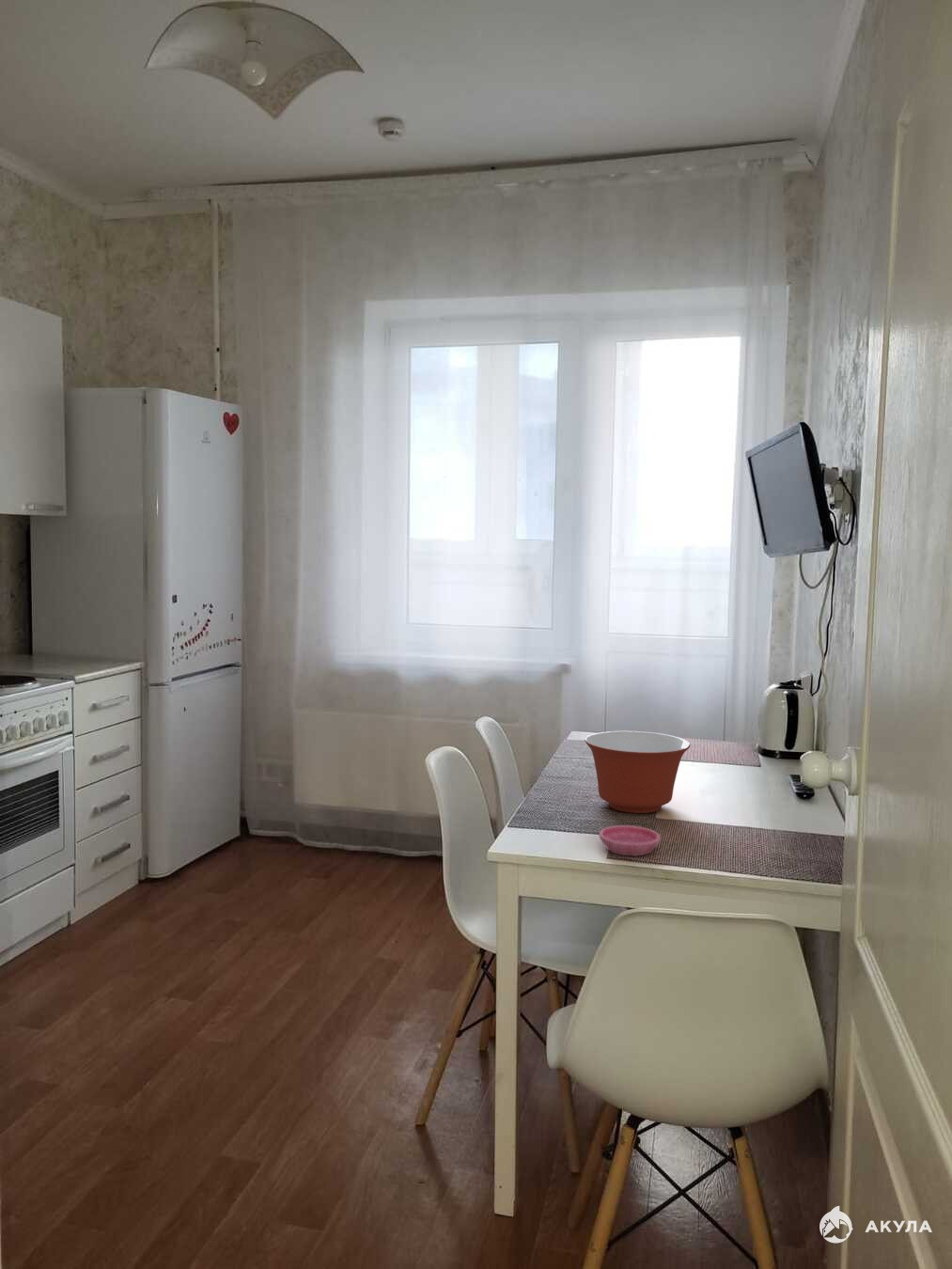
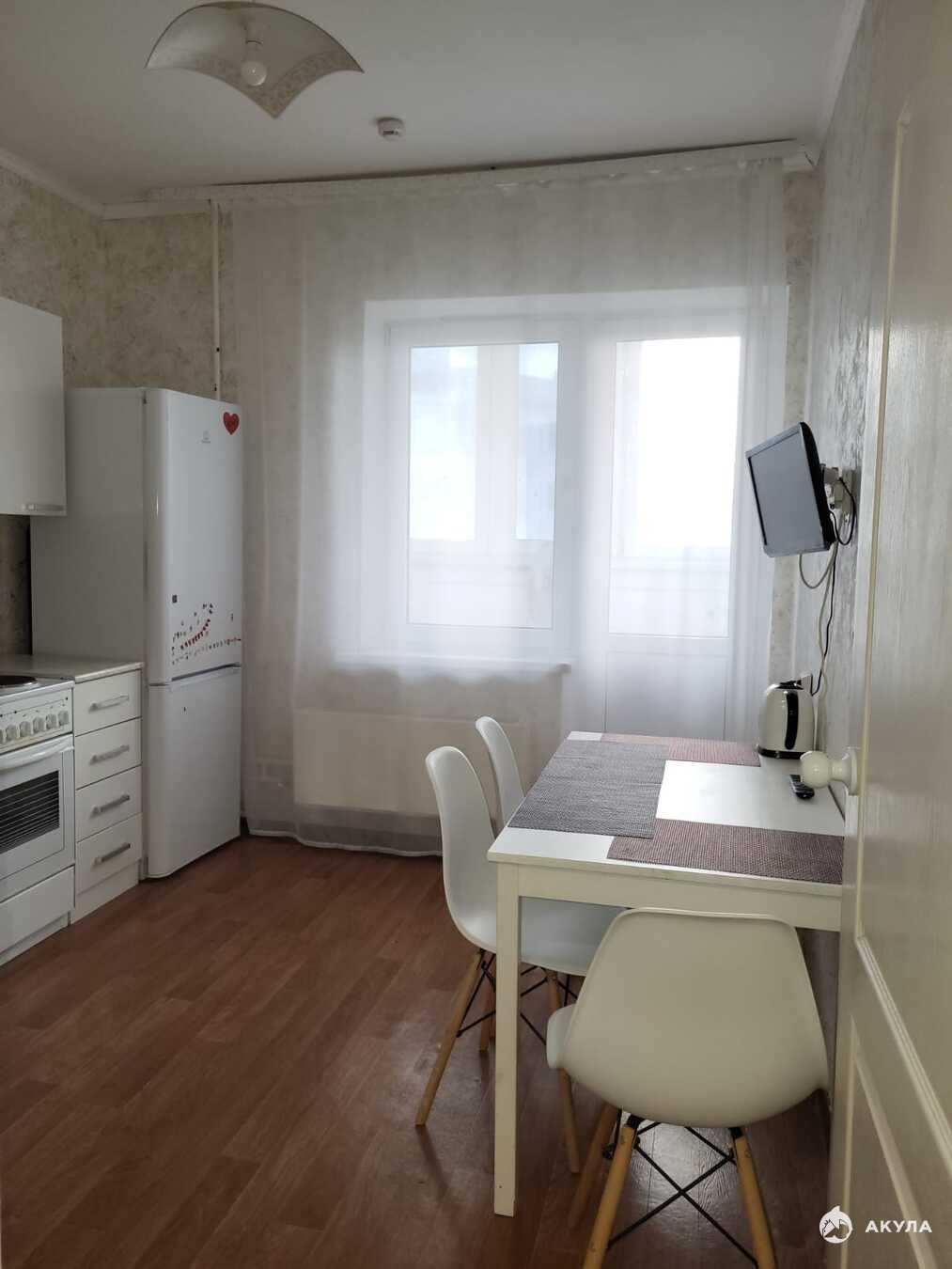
- saucer (629, 840)
- mixing bowl (635, 774)
